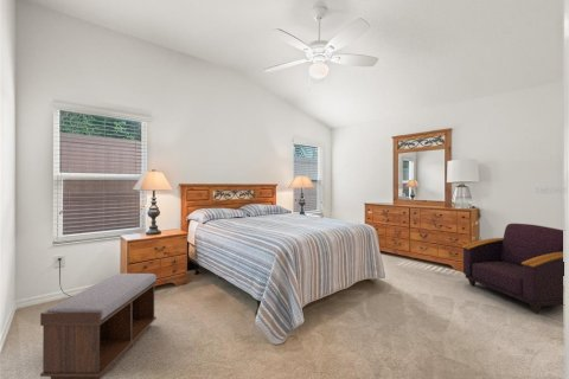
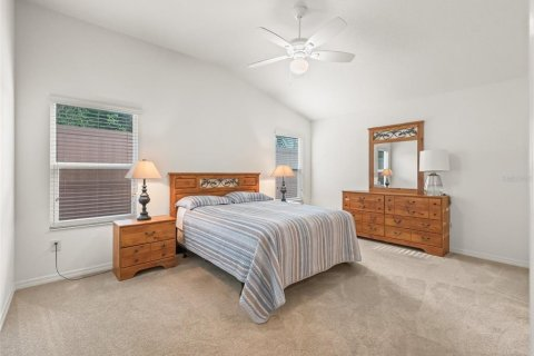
- bench (109, 317)
- armchair (518, 261)
